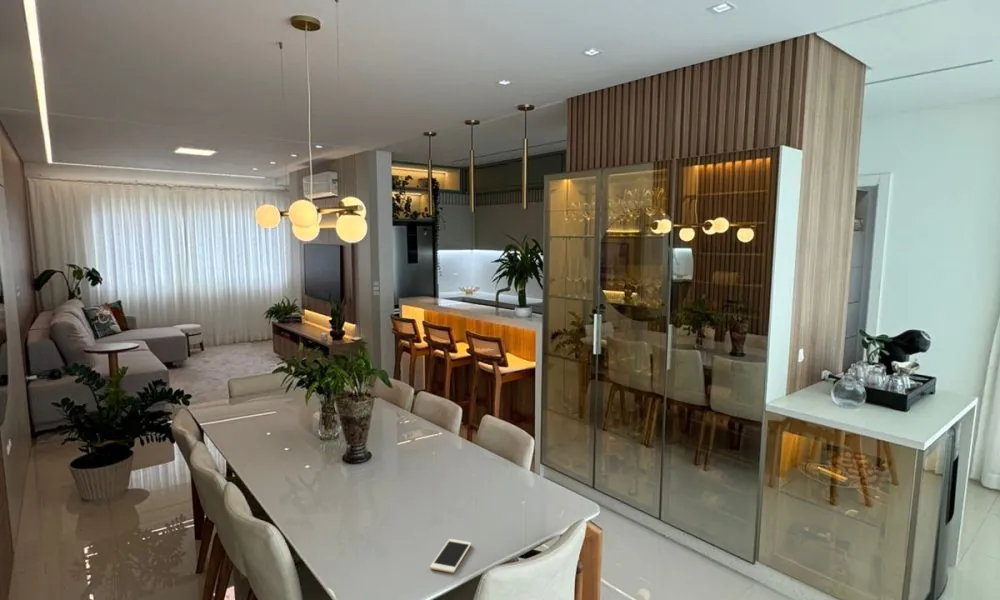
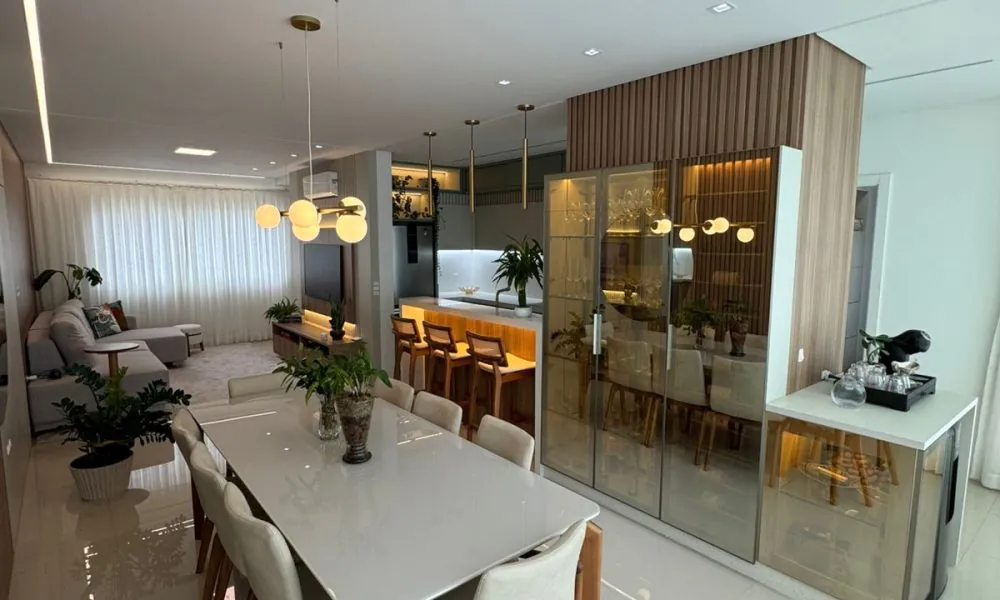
- cell phone (451, 555)
